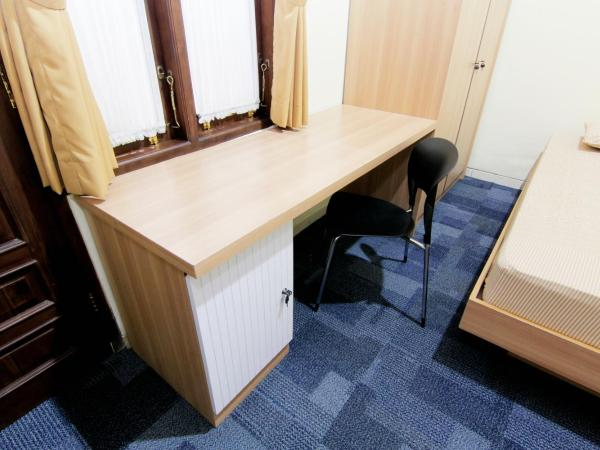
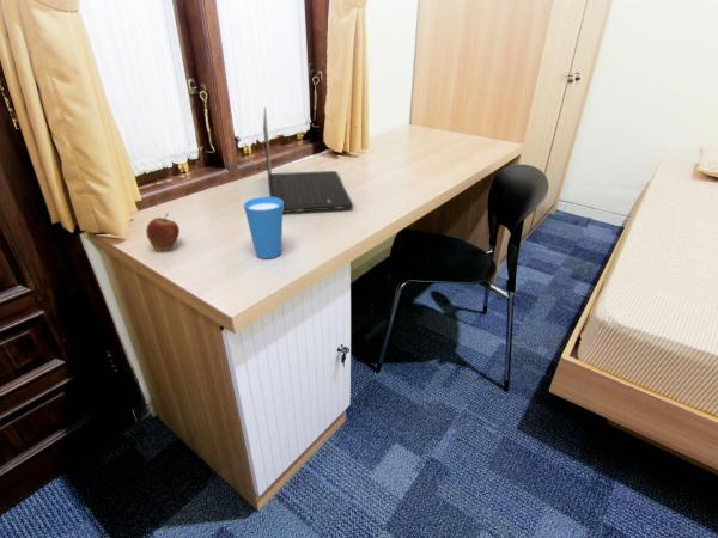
+ cup (266, 228)
+ fruit (163, 231)
+ laptop (305, 172)
